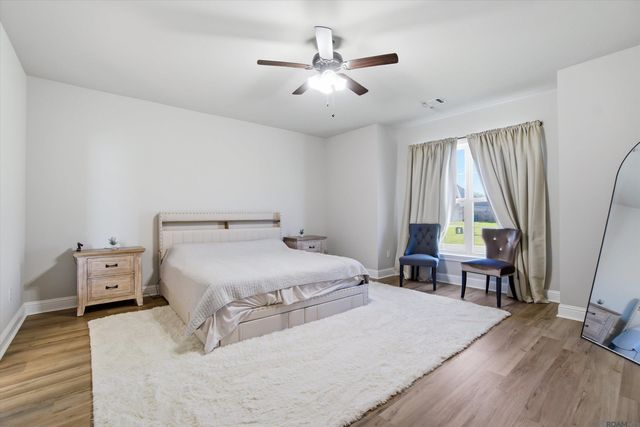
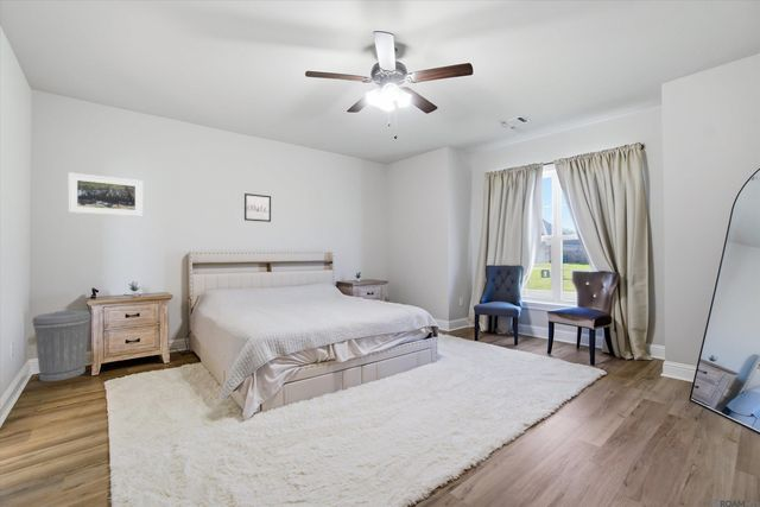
+ wall art (258, 208)
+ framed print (107, 195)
+ trash can (62, 343)
